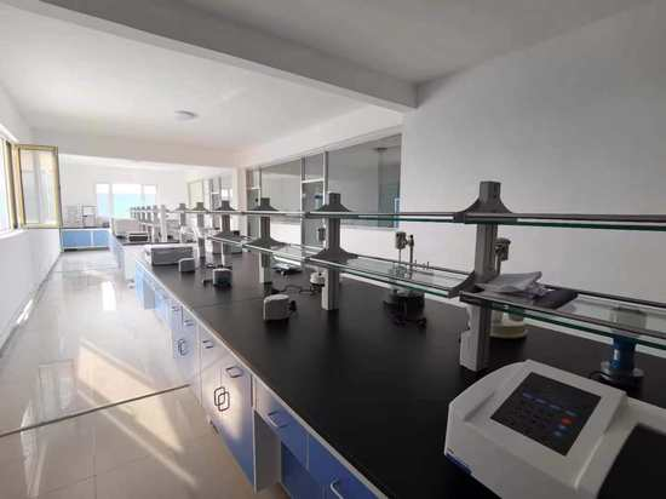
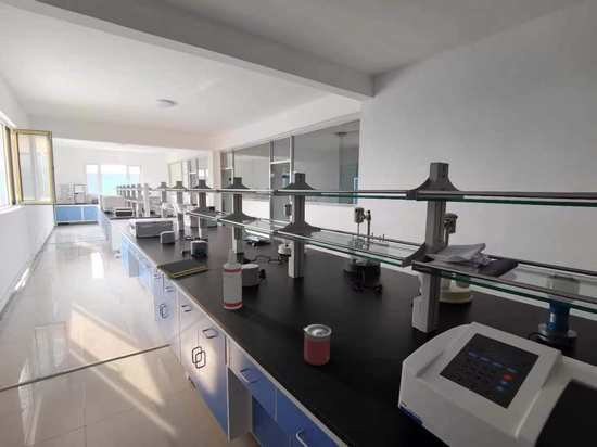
+ spray bottle (232, 278)
+ beverage cup (317, 342)
+ notepad (182, 267)
